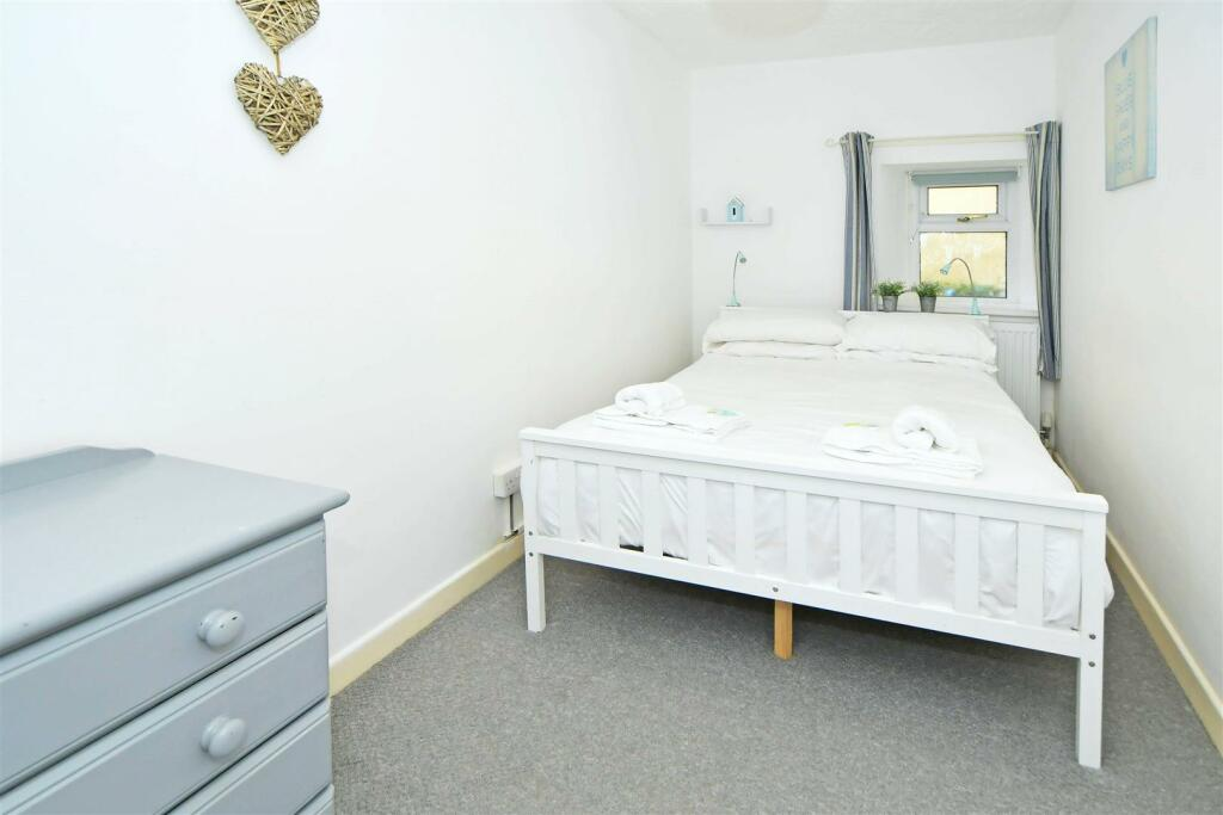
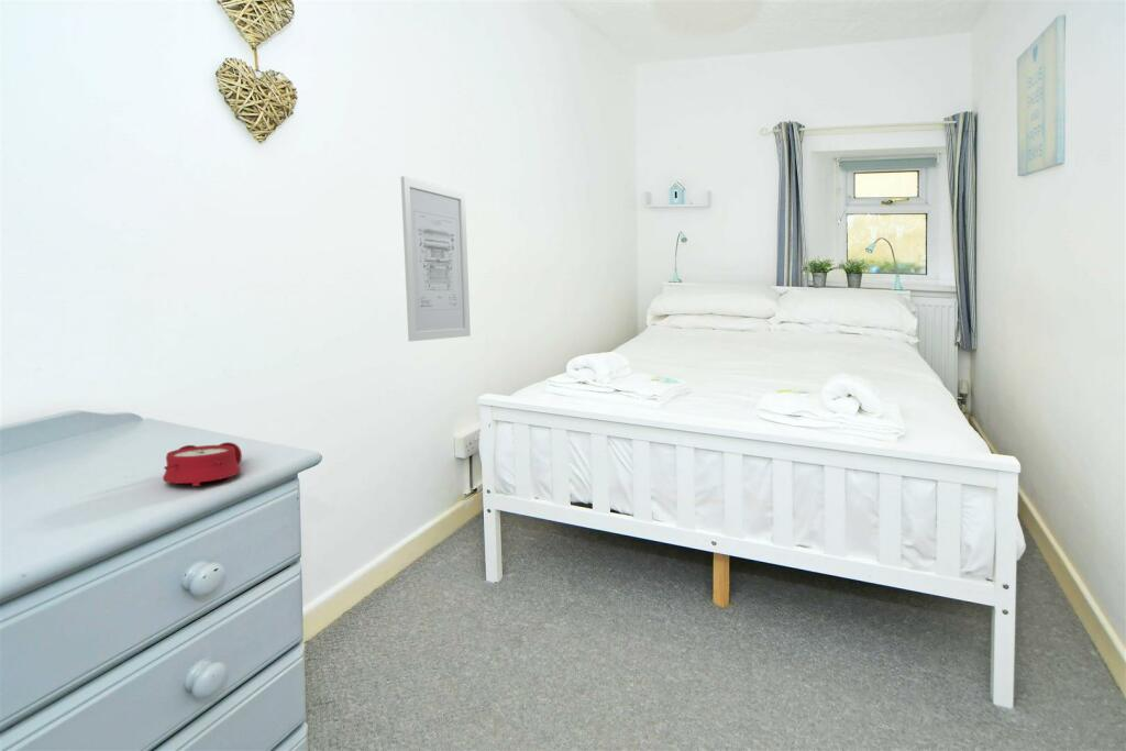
+ alarm clock (203, 461)
+ wall art (438, 262)
